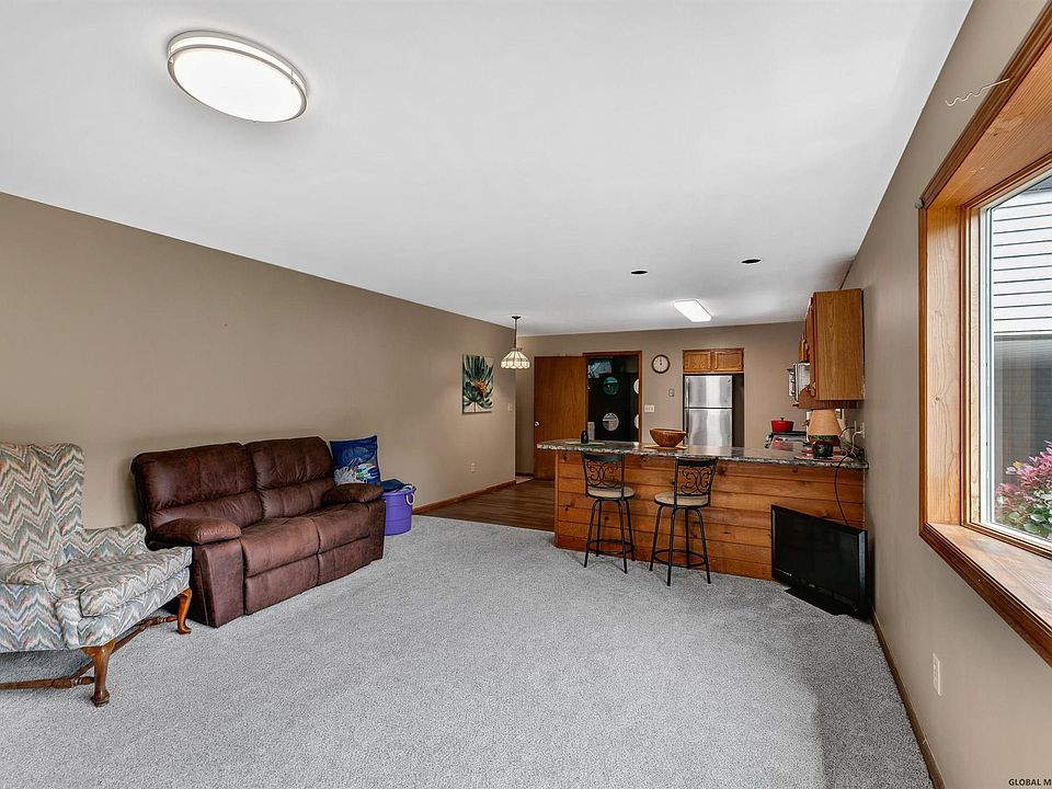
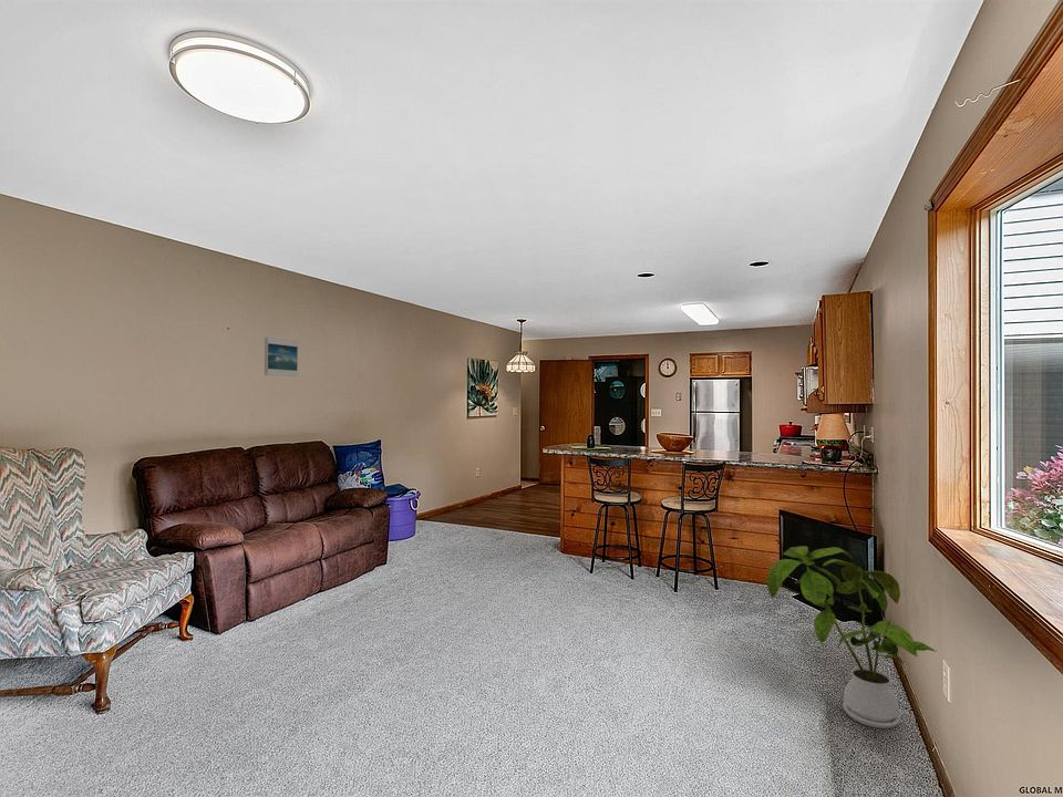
+ house plant (842, 632)
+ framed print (281, 358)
